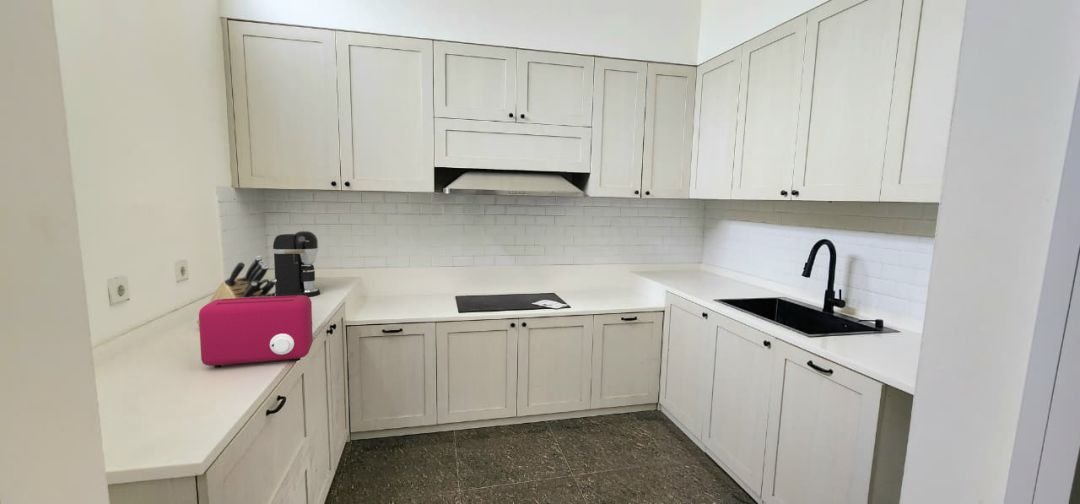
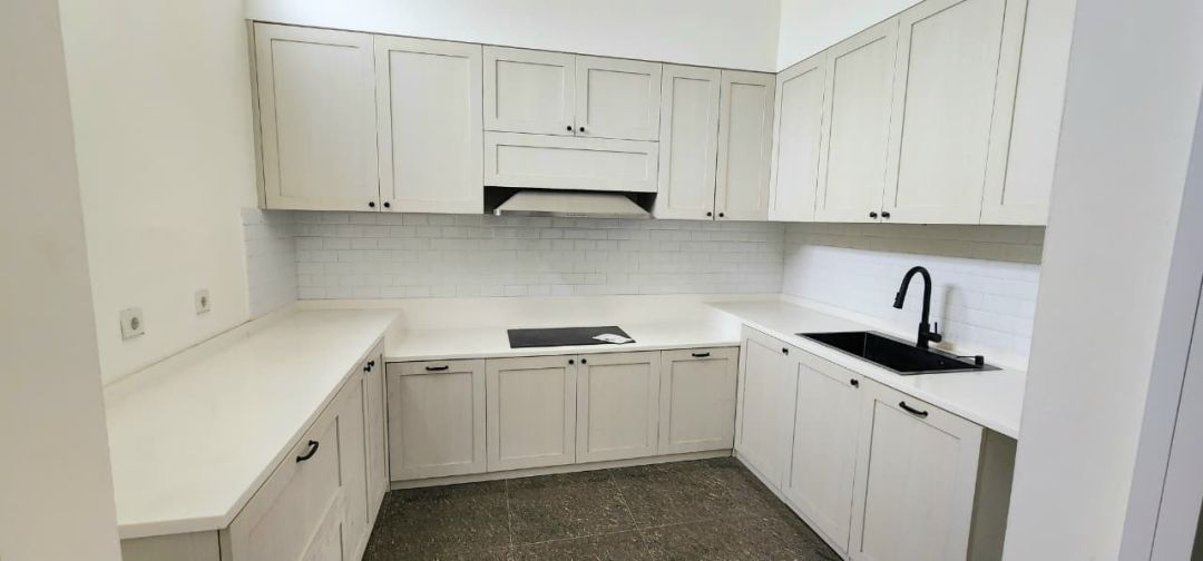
- knife block (236, 293)
- coffee maker (296, 263)
- toaster (259, 330)
